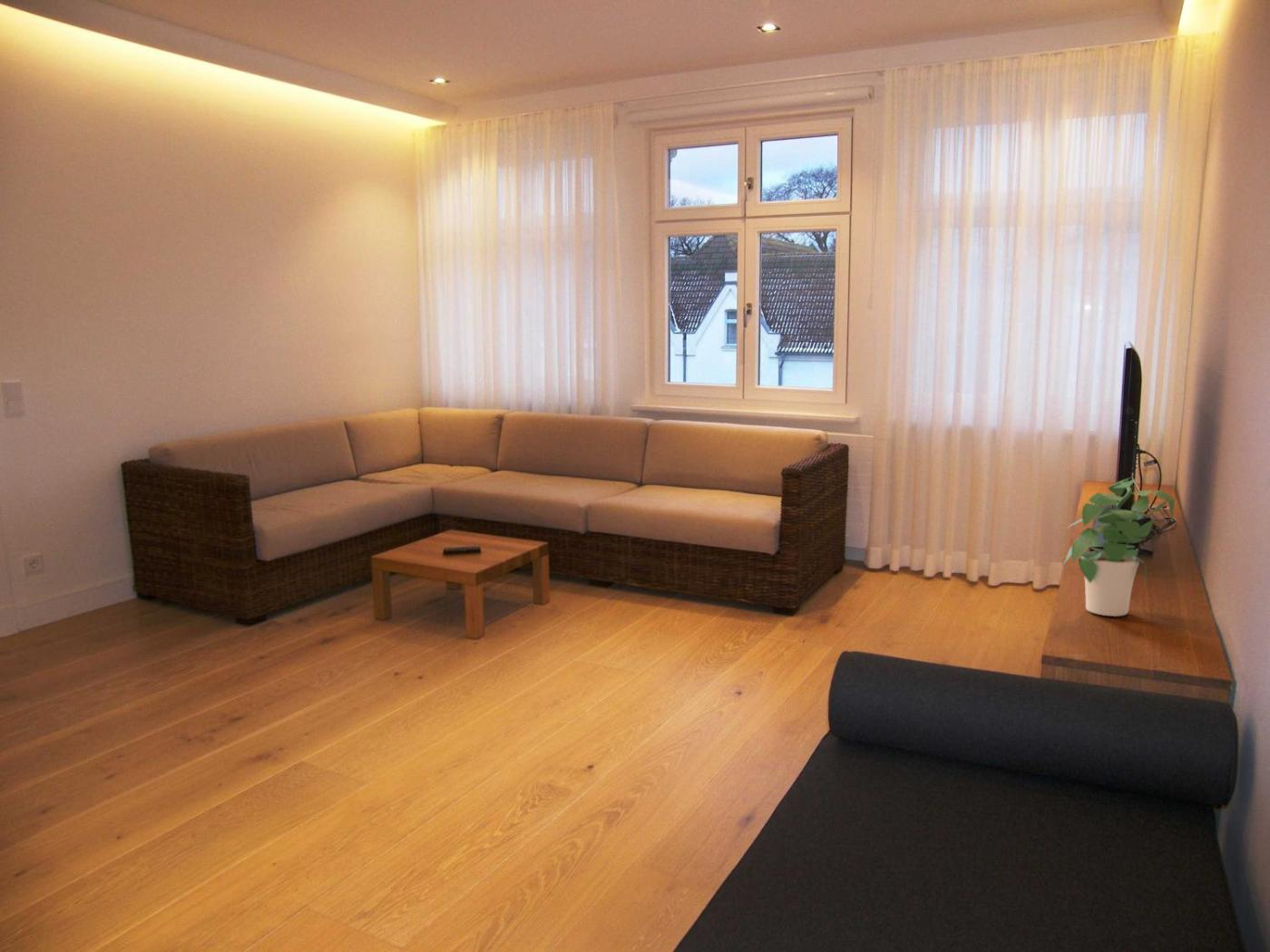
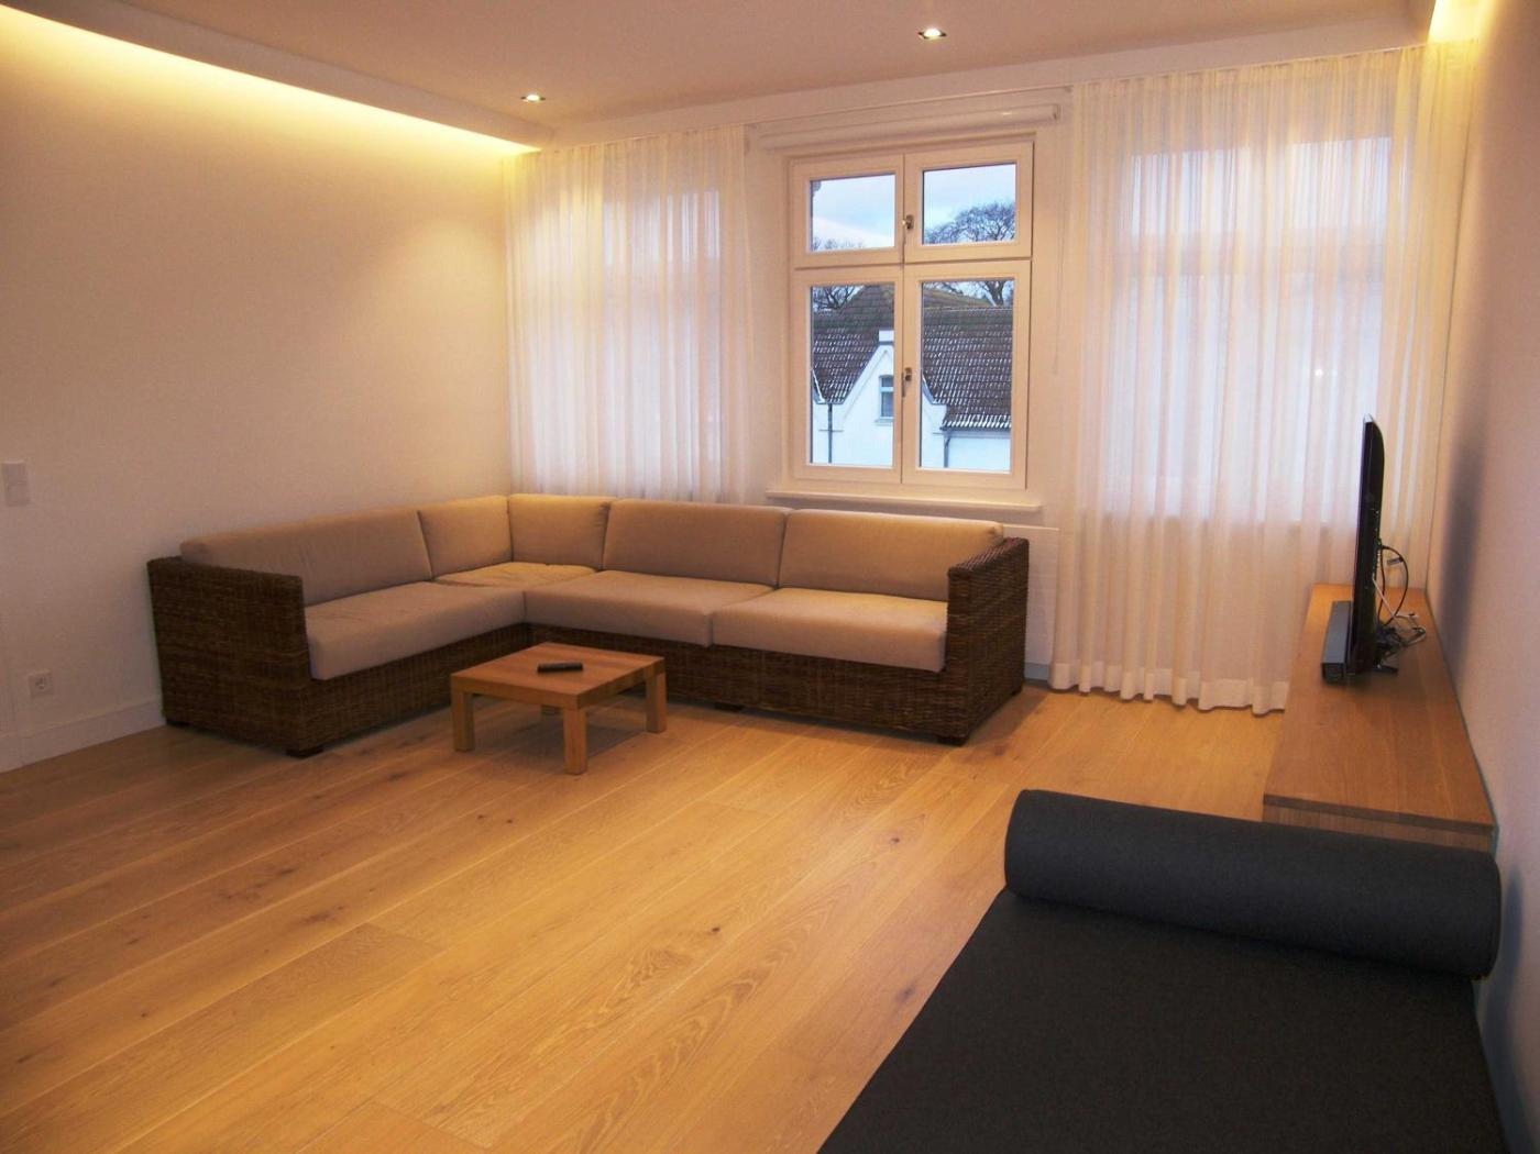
- potted plant (1116, 546)
